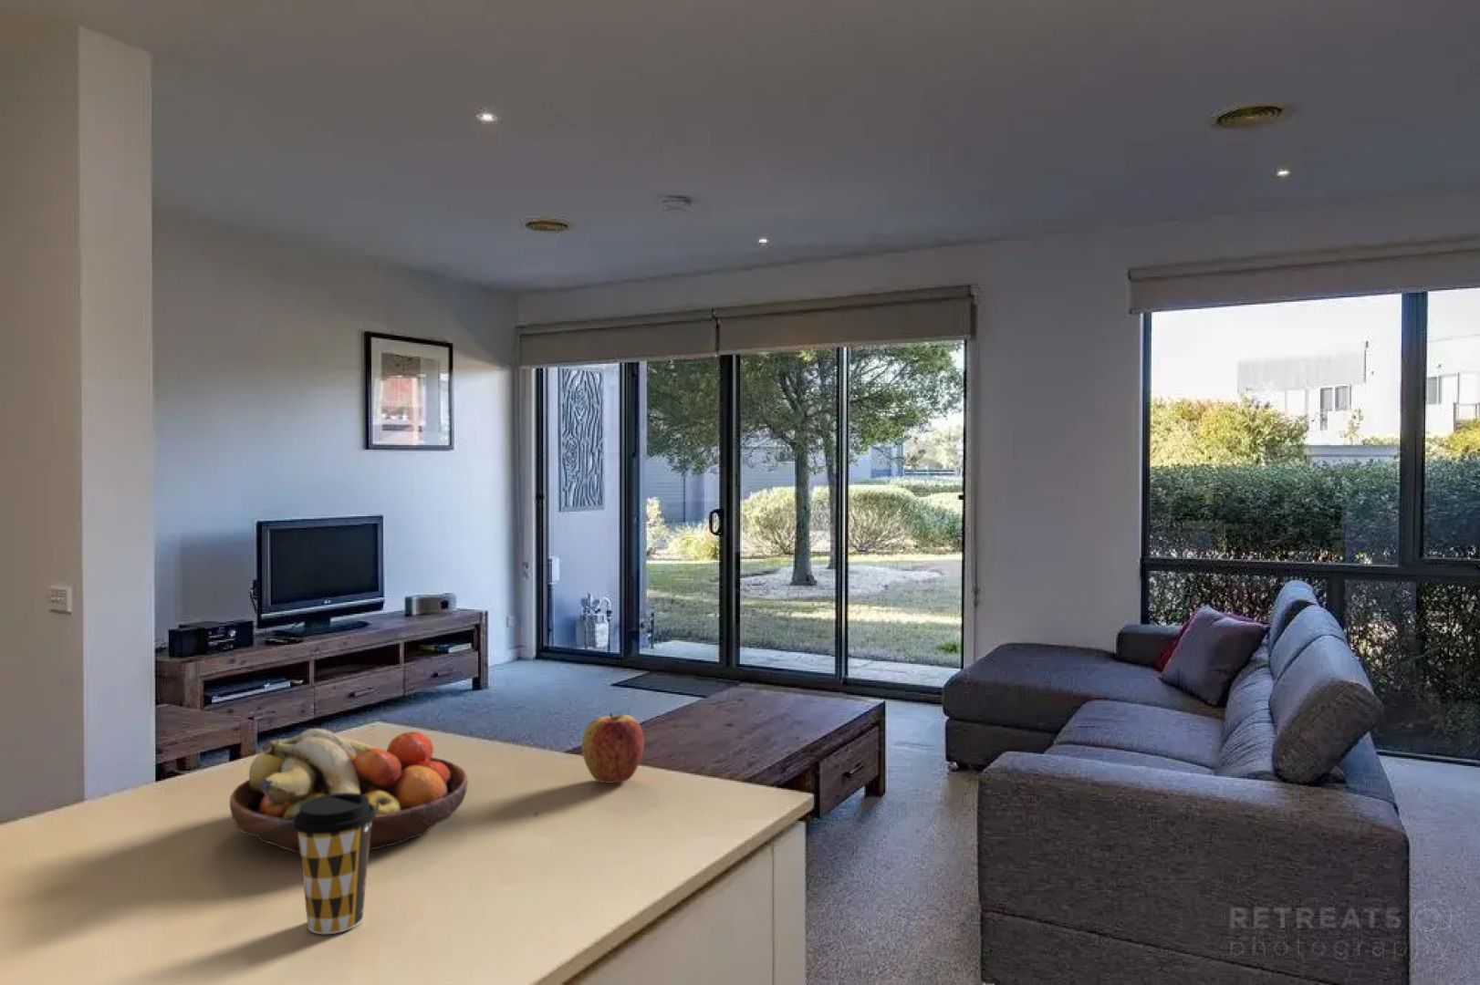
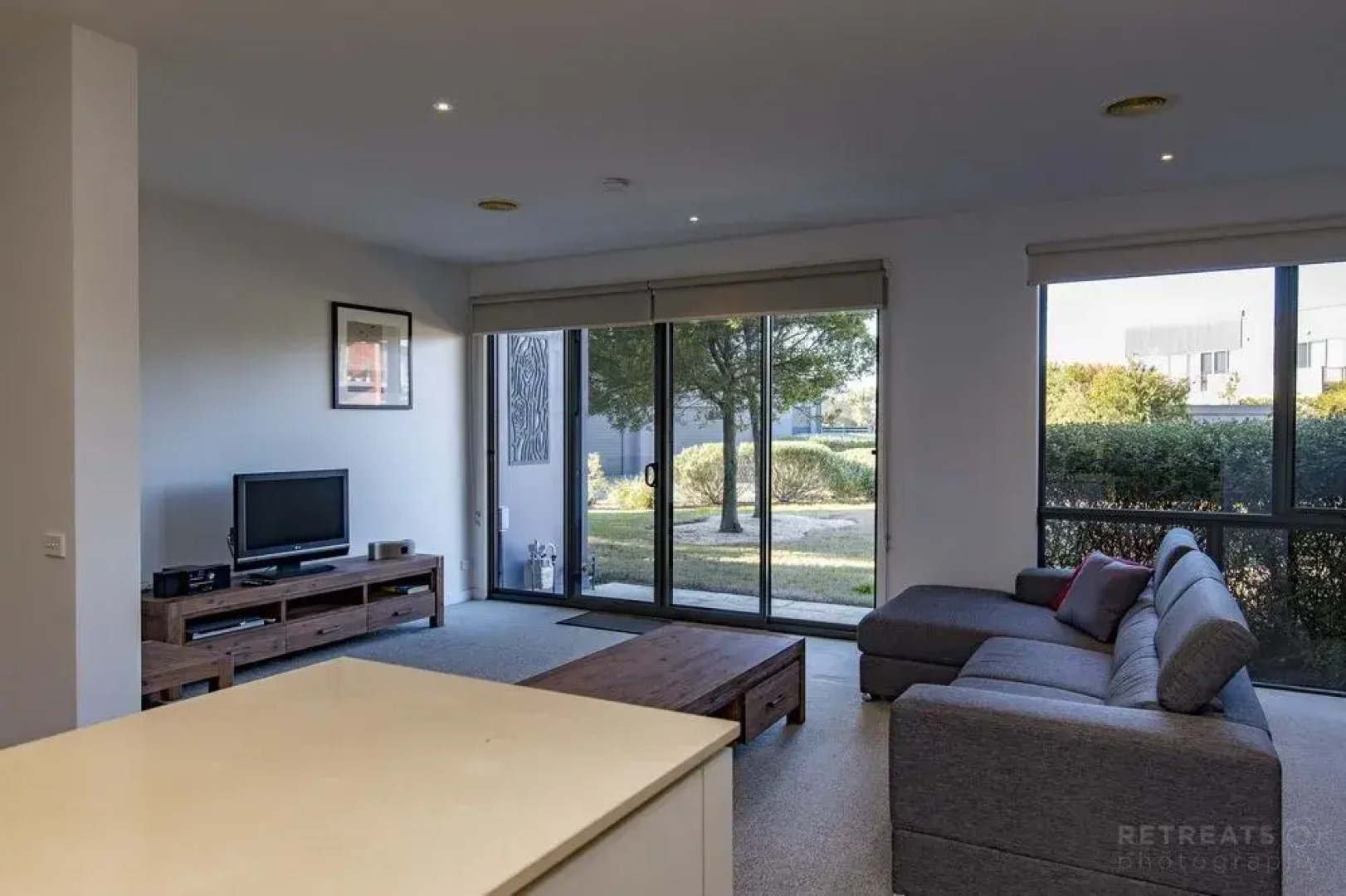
- apple (612, 746)
- coffee cup (335, 863)
- fruit bowl (353, 775)
